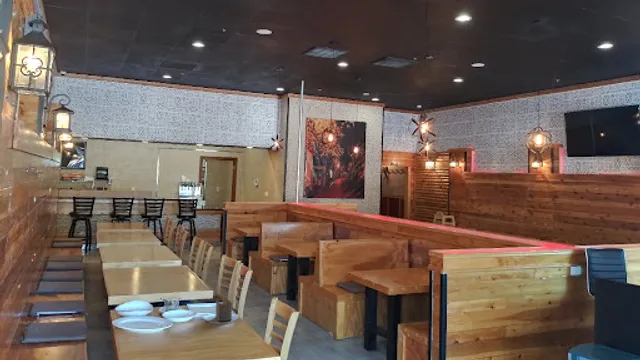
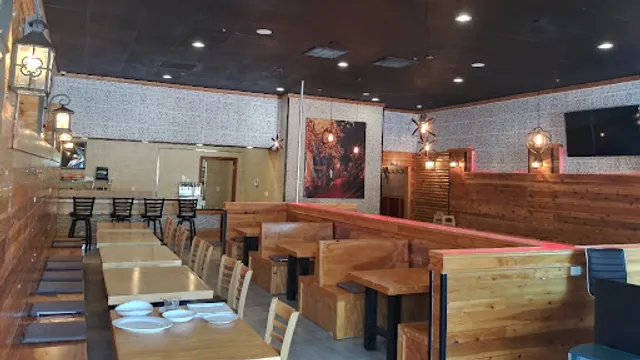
- napkin holder (223, 306)
